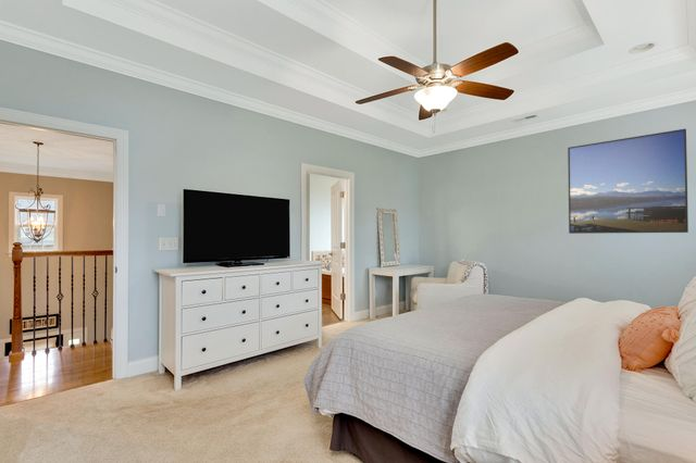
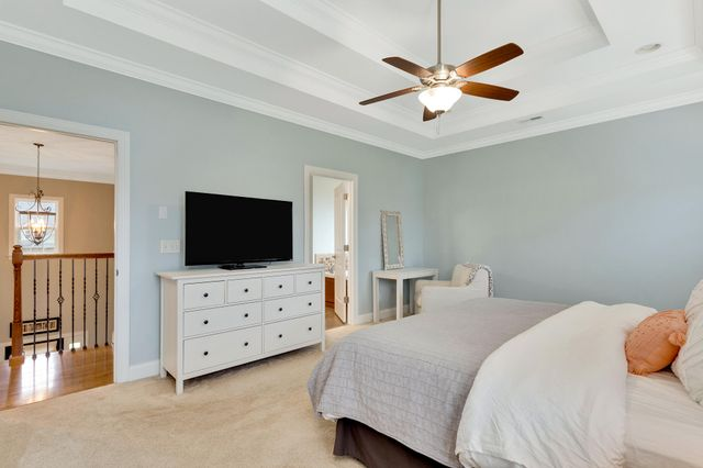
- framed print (622, 186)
